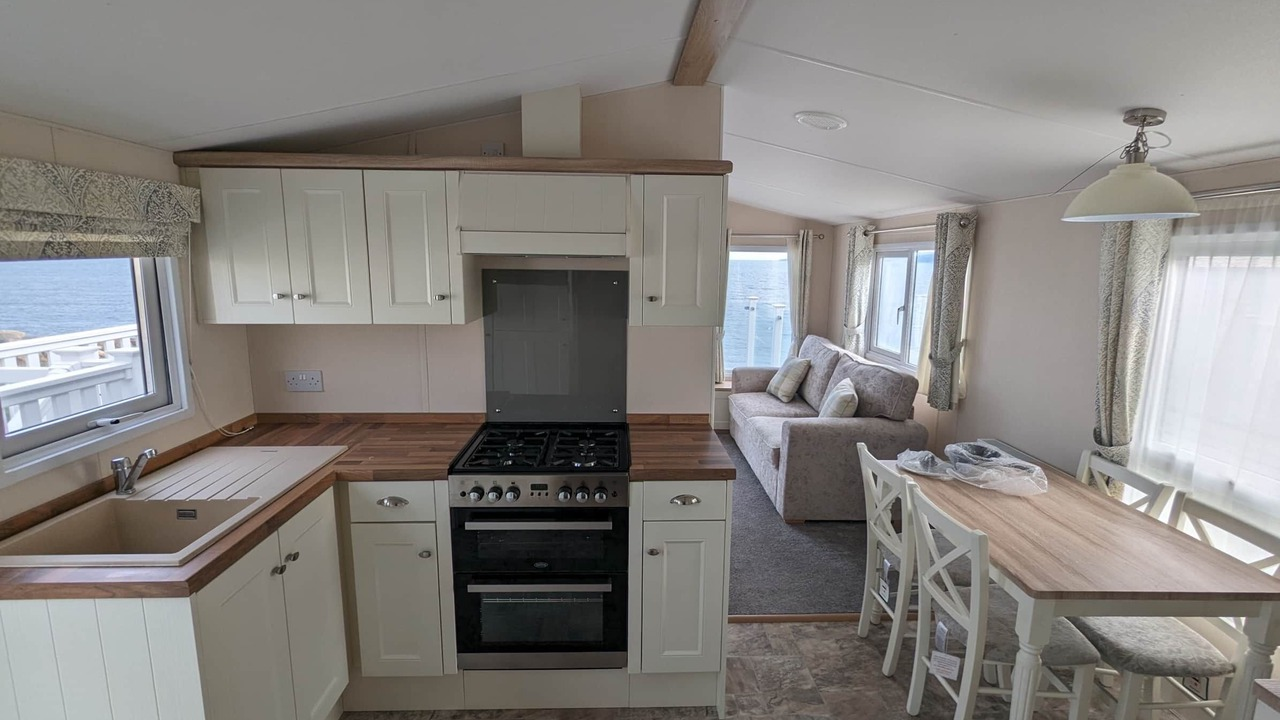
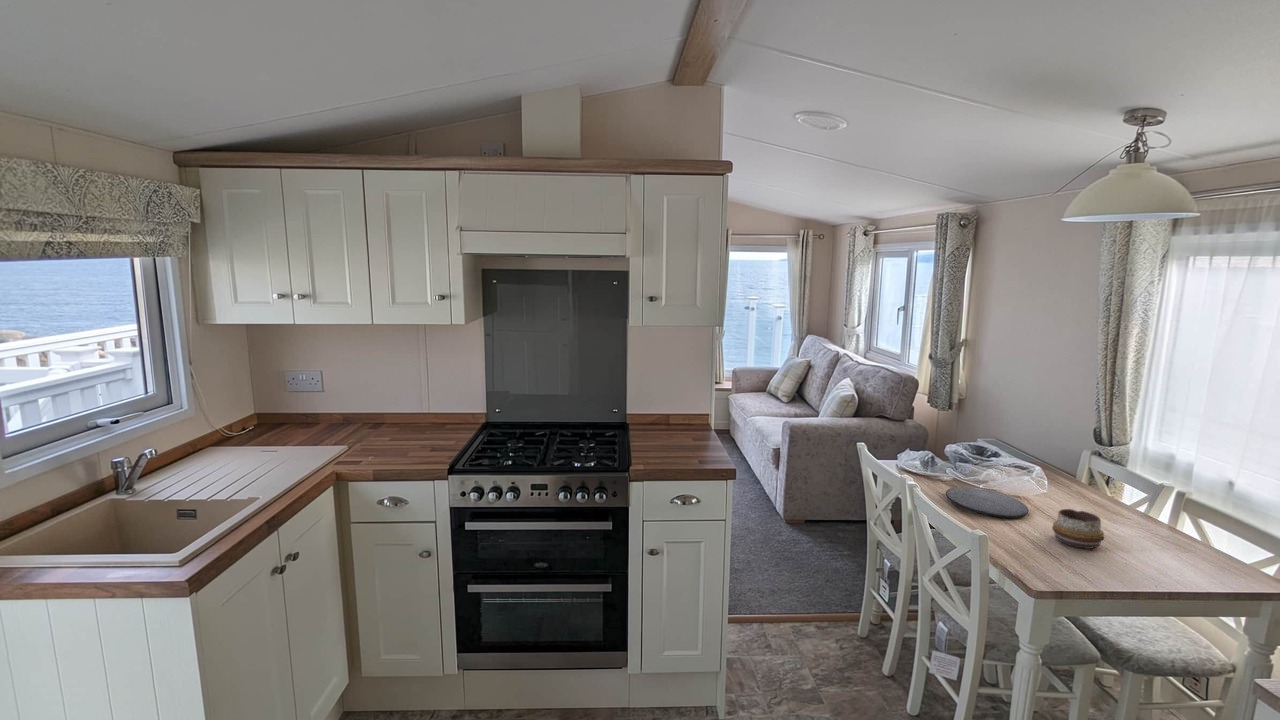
+ plate (985, 501)
+ decorative bowl (1078, 528)
